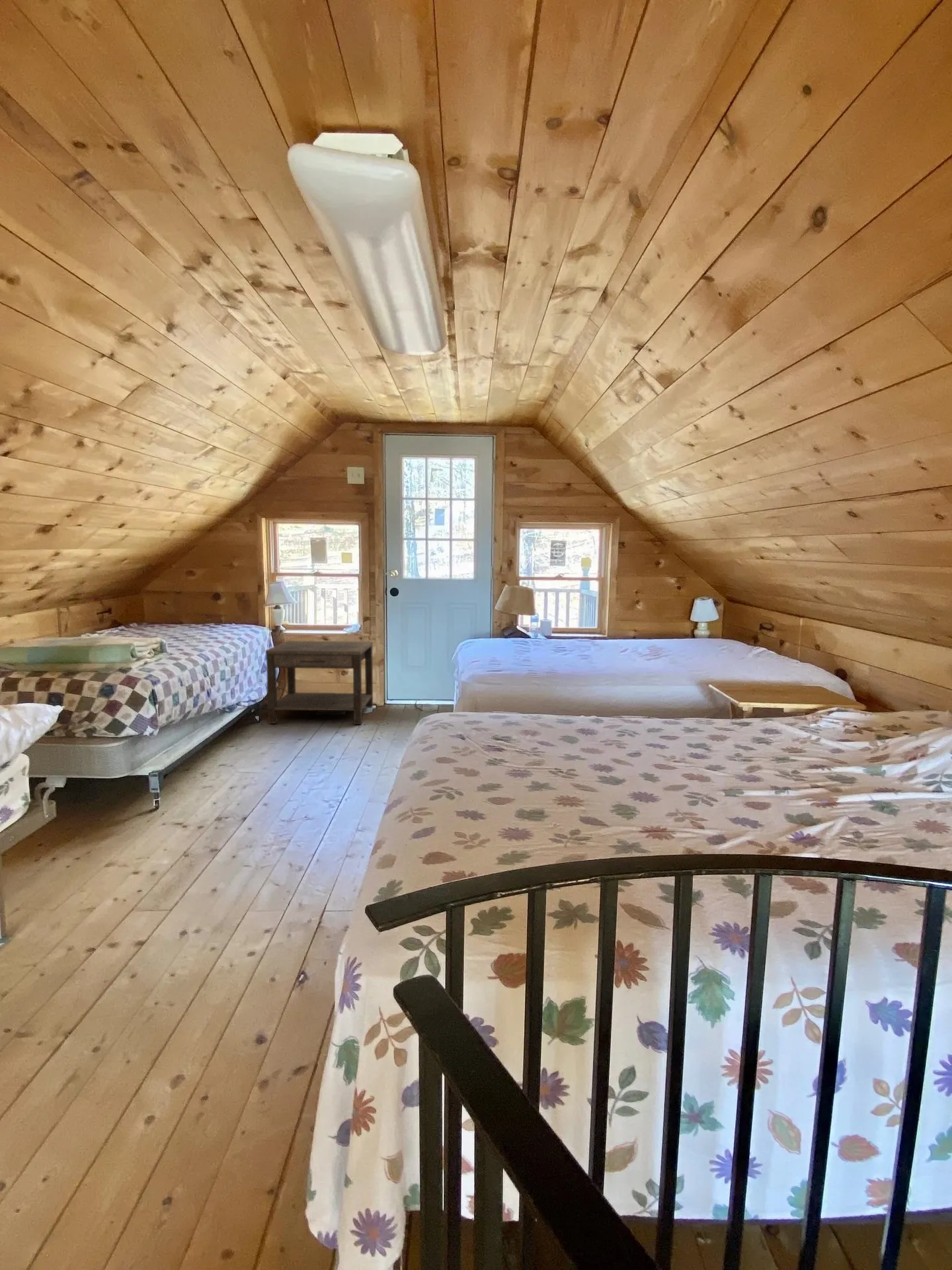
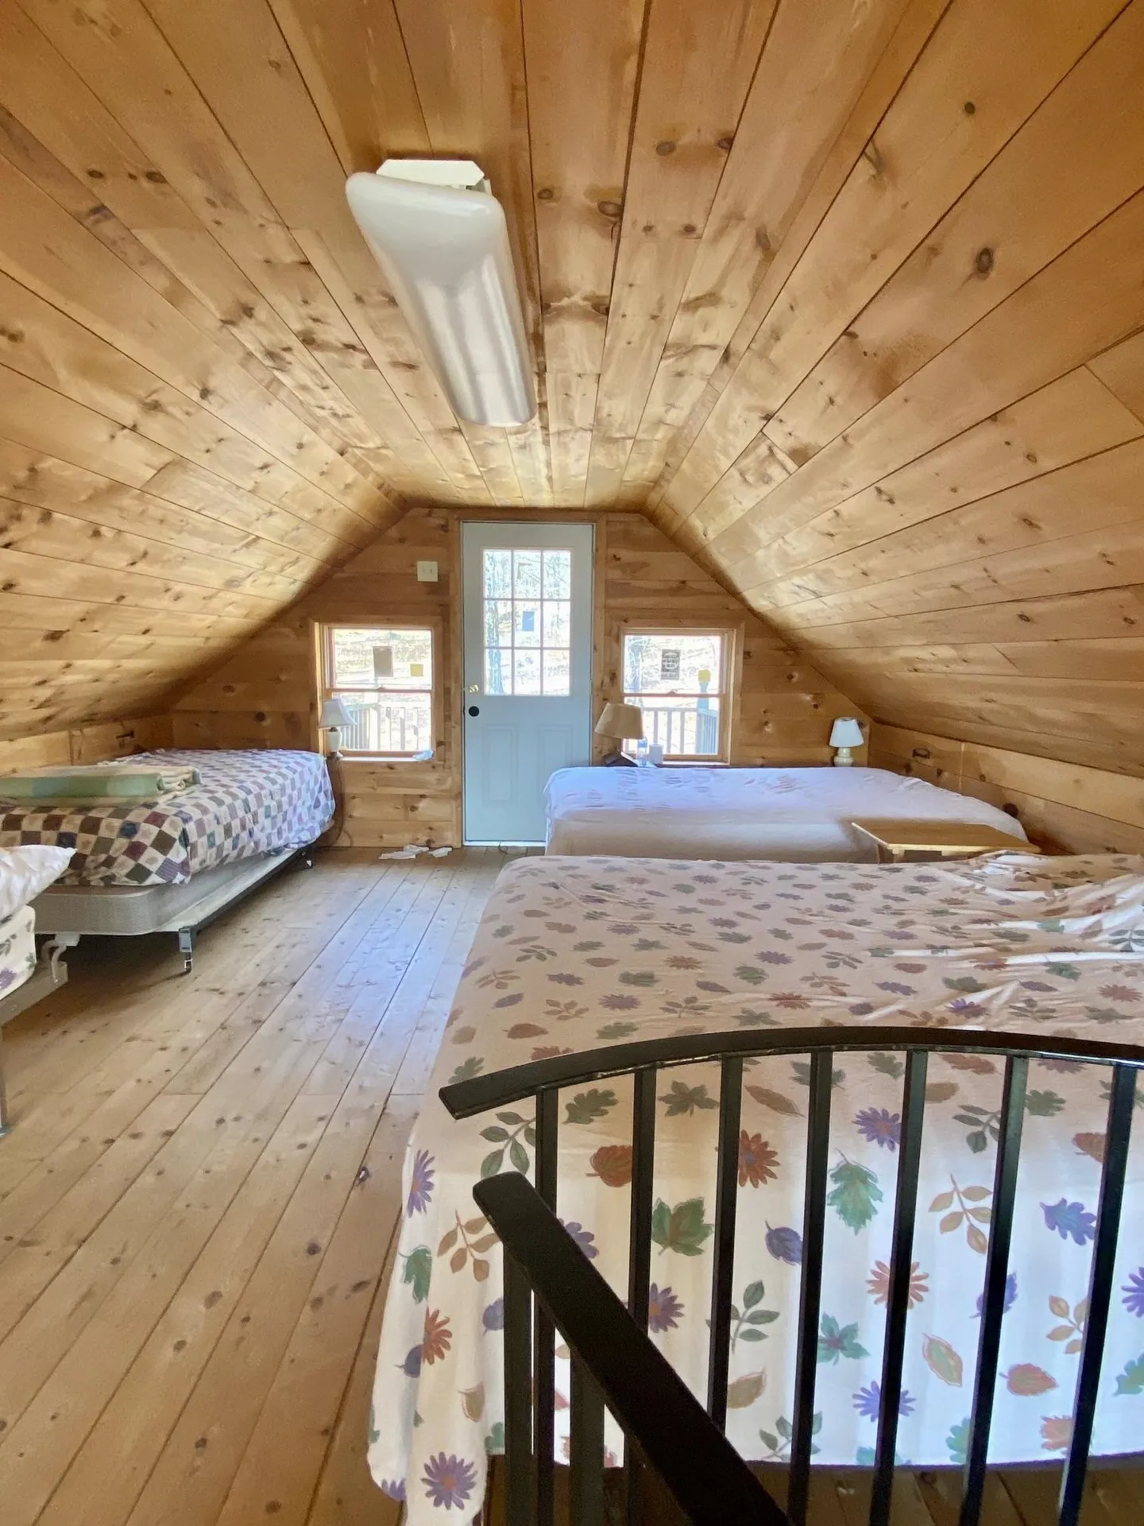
- side table (322, 693)
